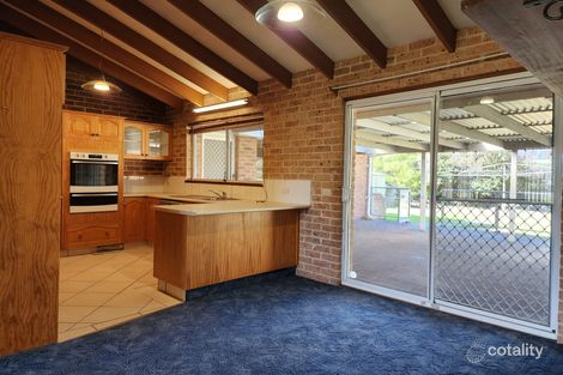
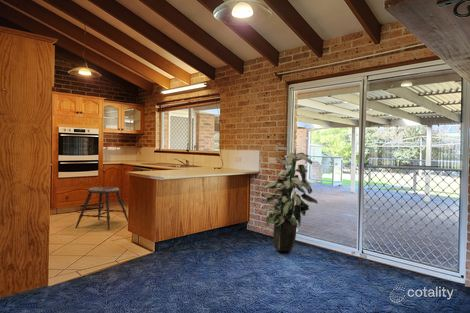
+ indoor plant (286, 198)
+ stool (106, 206)
